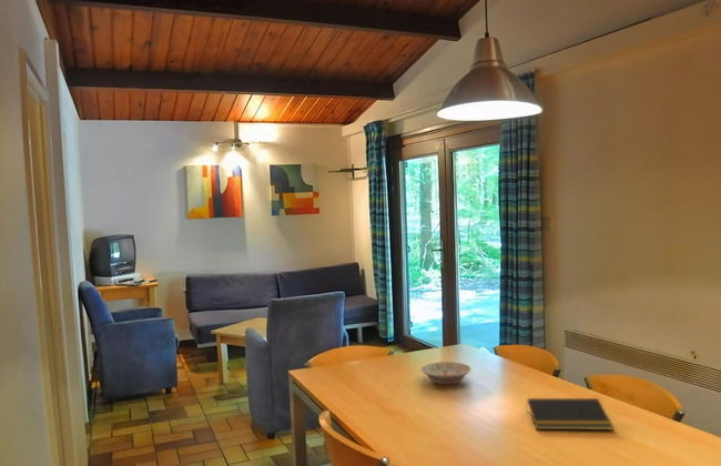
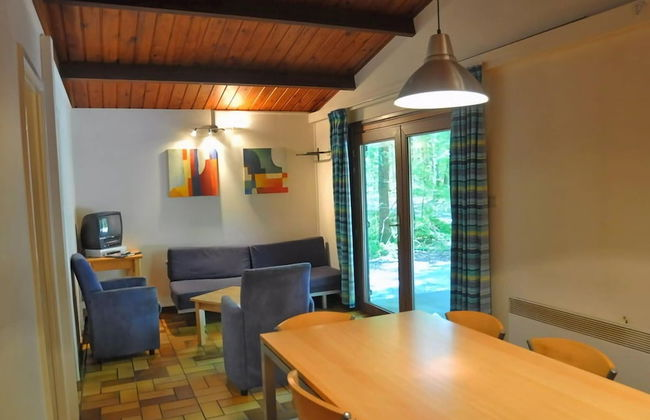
- bowl (446, 374)
- notepad (568, 413)
